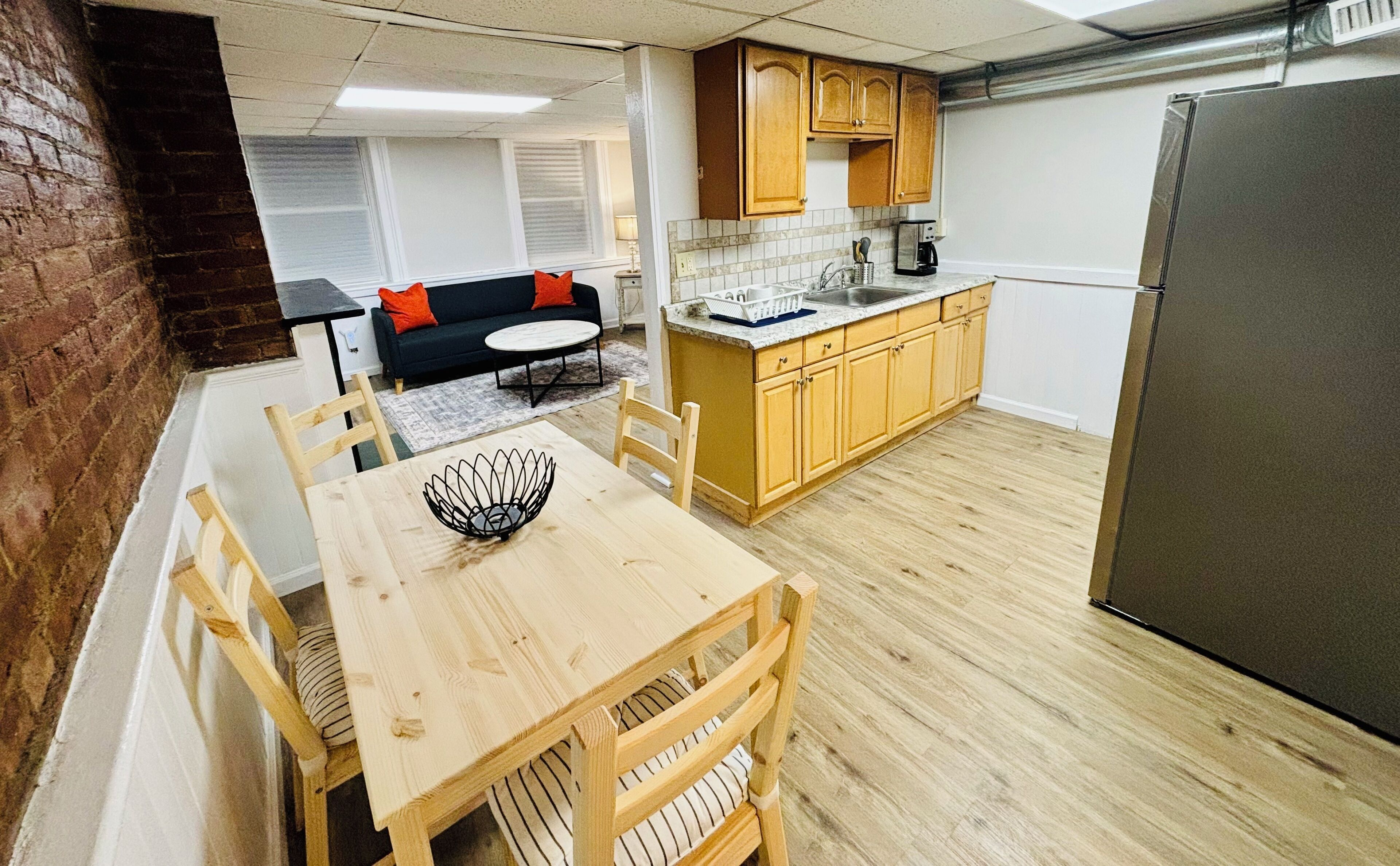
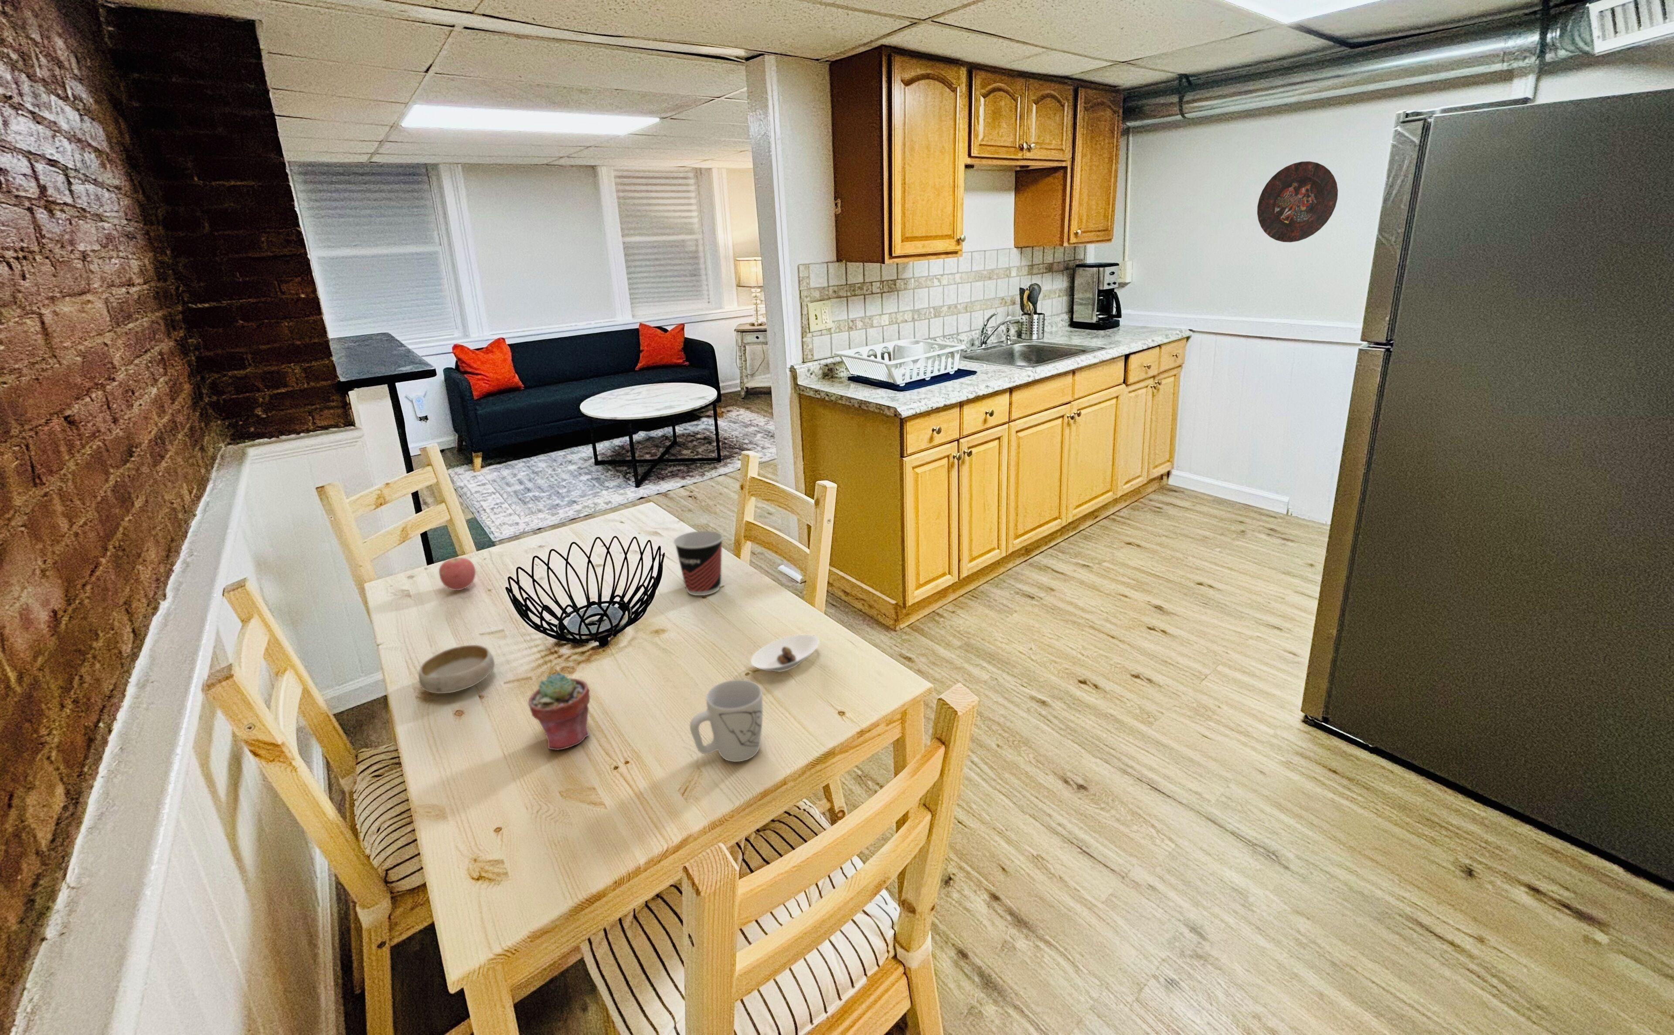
+ bowl (458, 672)
+ saucer (786, 656)
+ mug (727, 725)
+ potted succulent (561, 706)
+ apple (457, 572)
+ cup (701, 564)
+ decorative plate (1297, 202)
